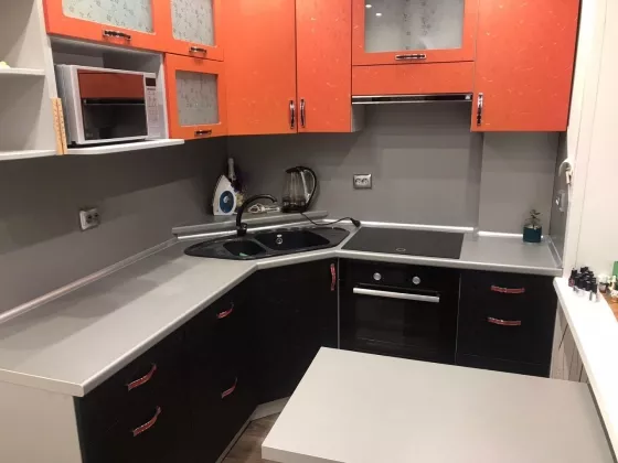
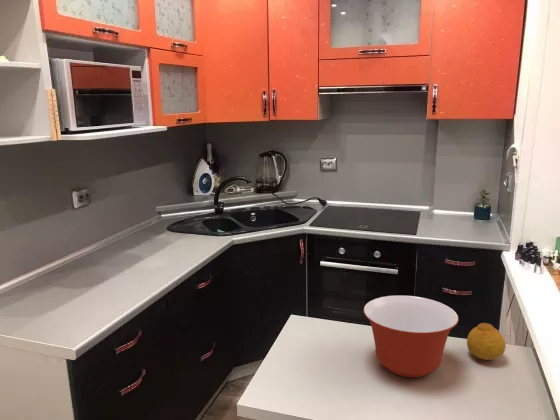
+ mixing bowl (408, 339)
+ fruit (485, 340)
